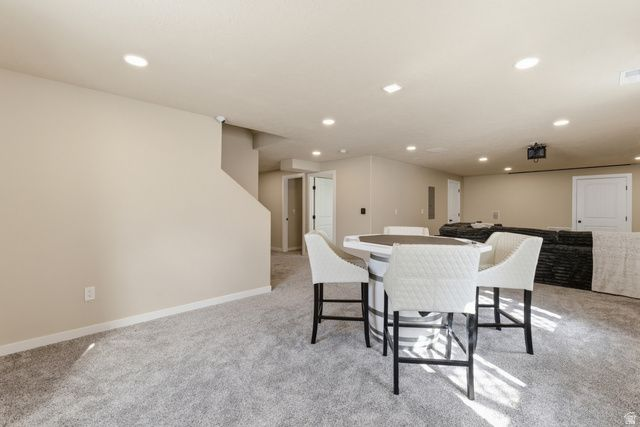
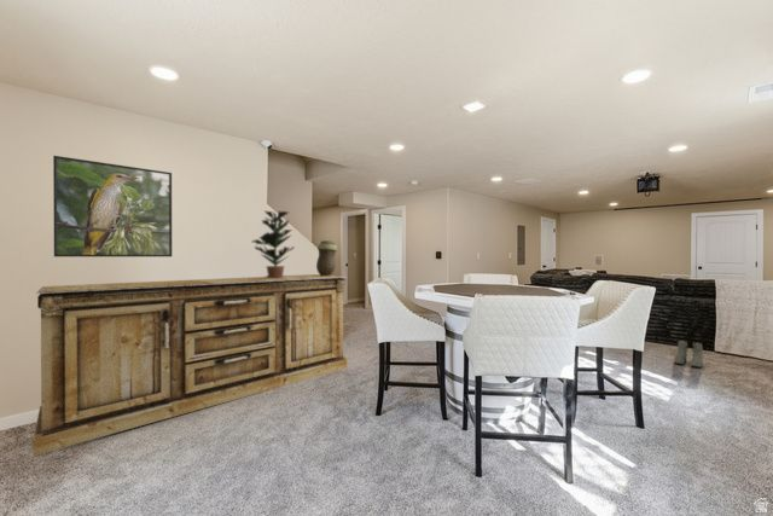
+ potted plant (271, 244)
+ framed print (117, 210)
+ boots (687, 350)
+ decorative urn (325, 257)
+ sideboard (223, 335)
